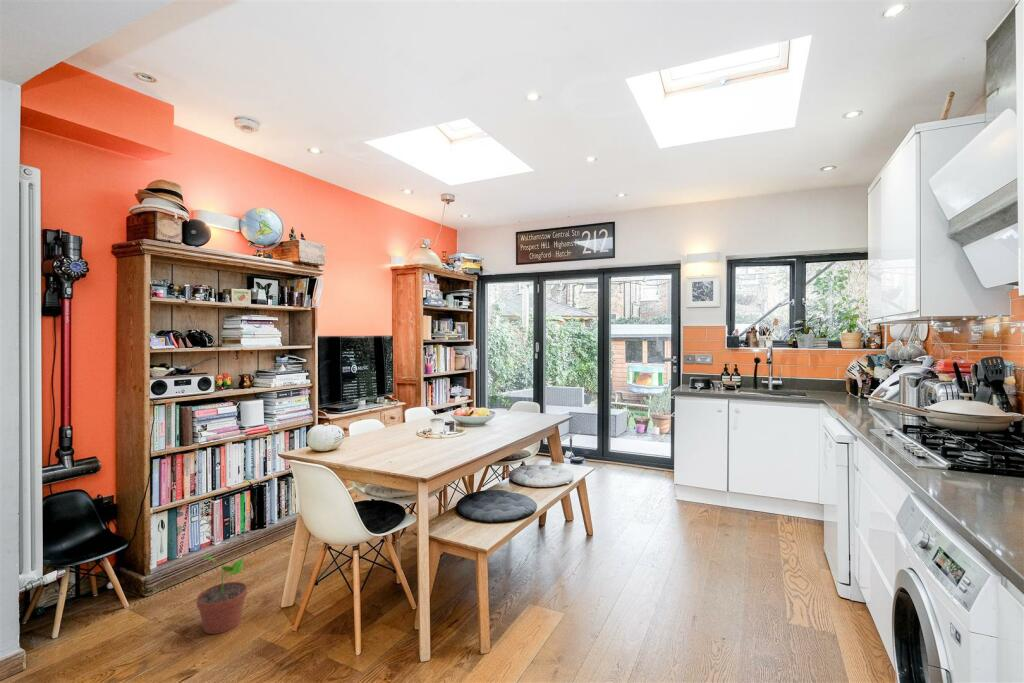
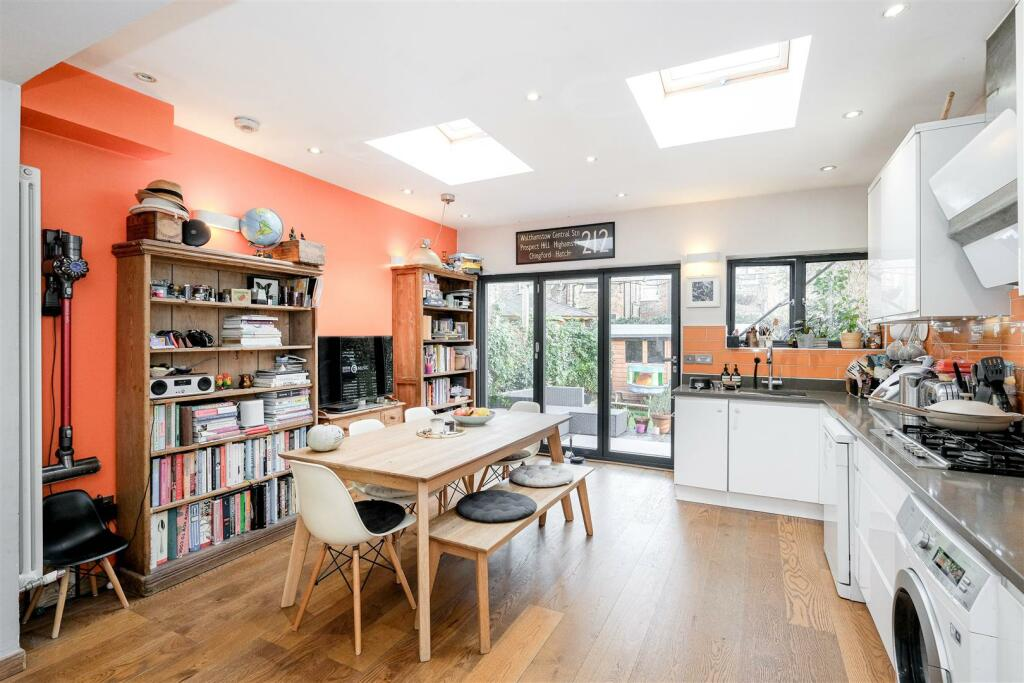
- potted plant (222, 587)
